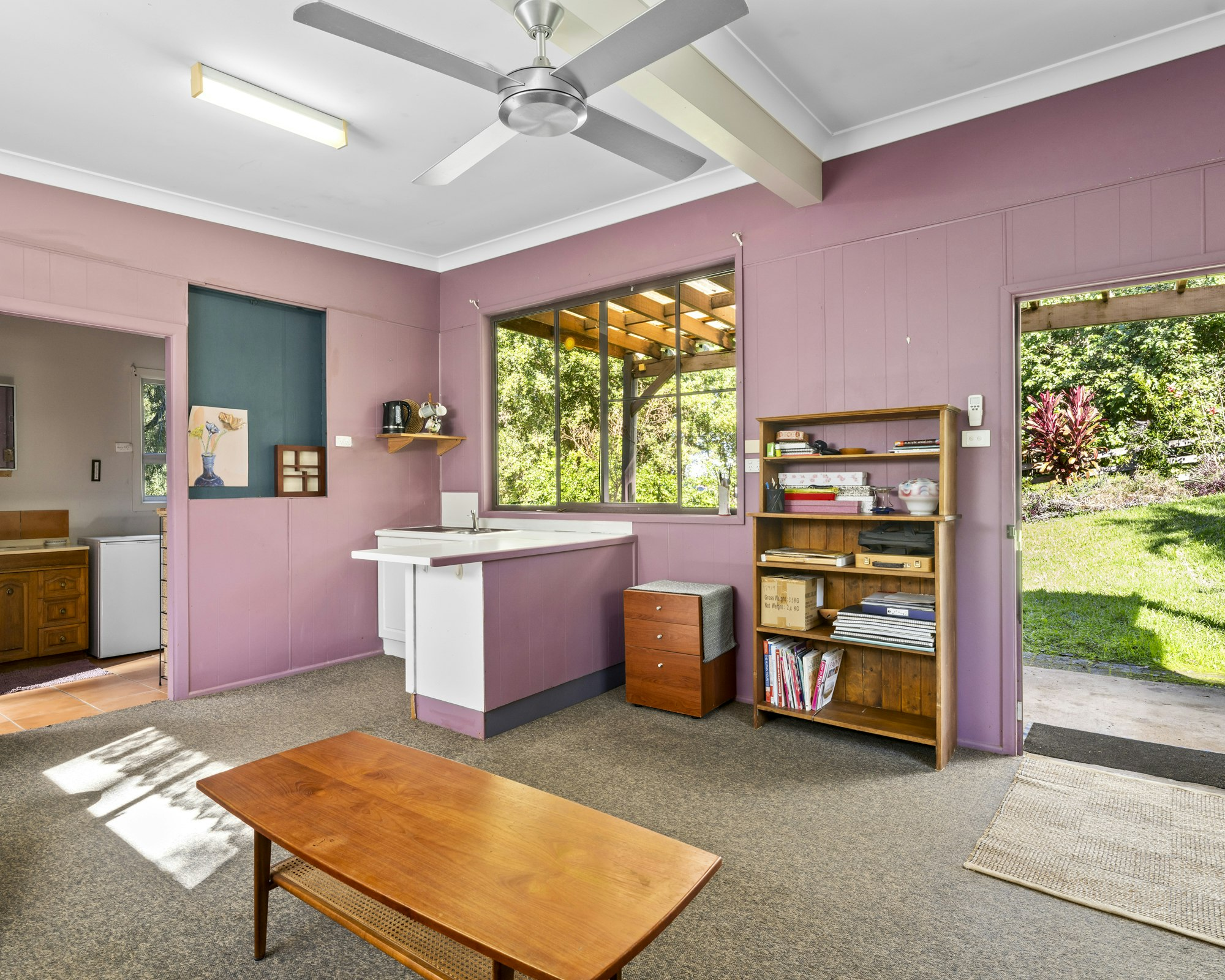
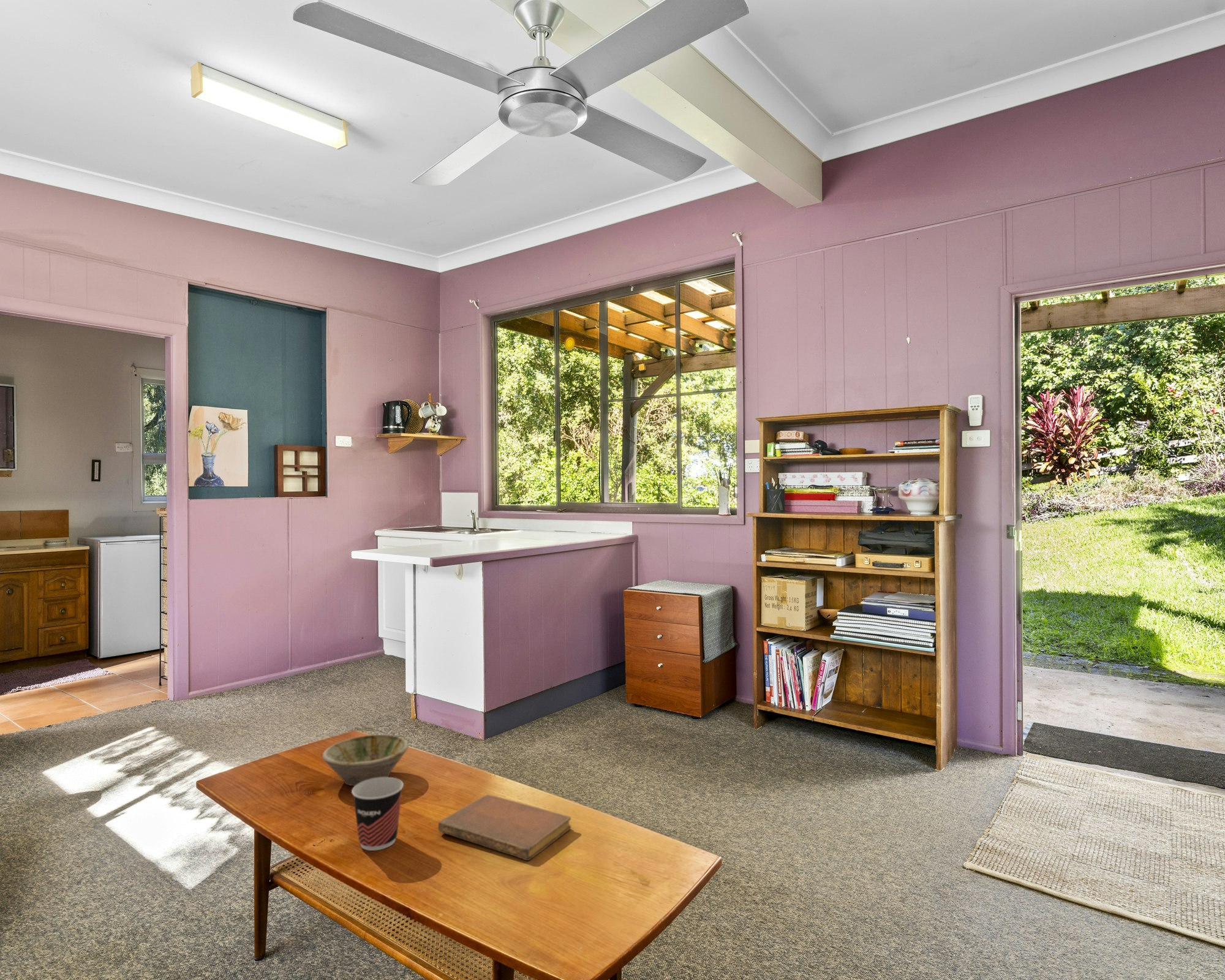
+ cup (378, 814)
+ bowl (366, 762)
+ notebook (505, 824)
